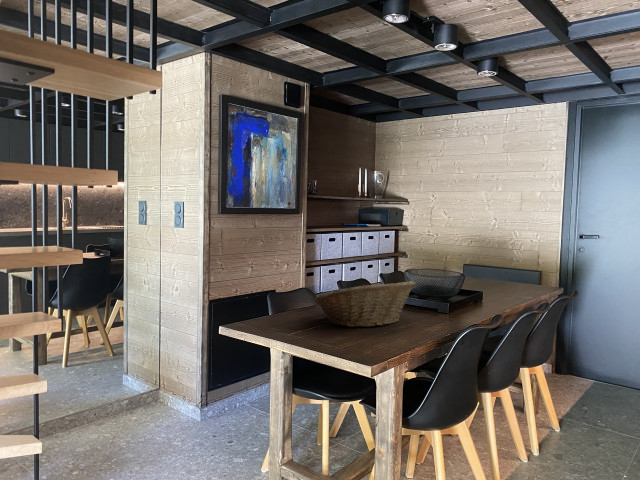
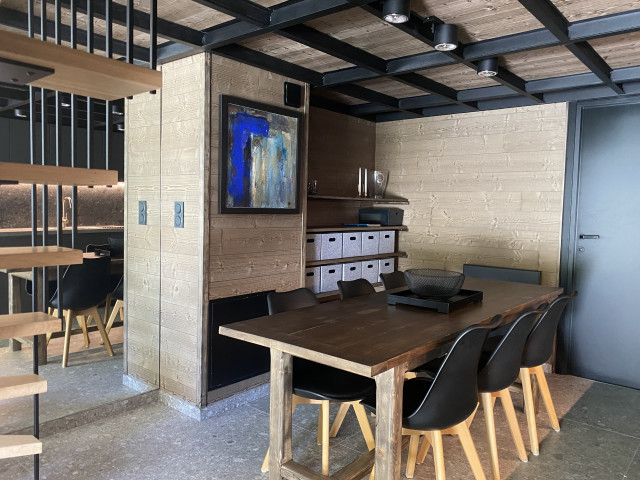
- fruit basket (366, 299)
